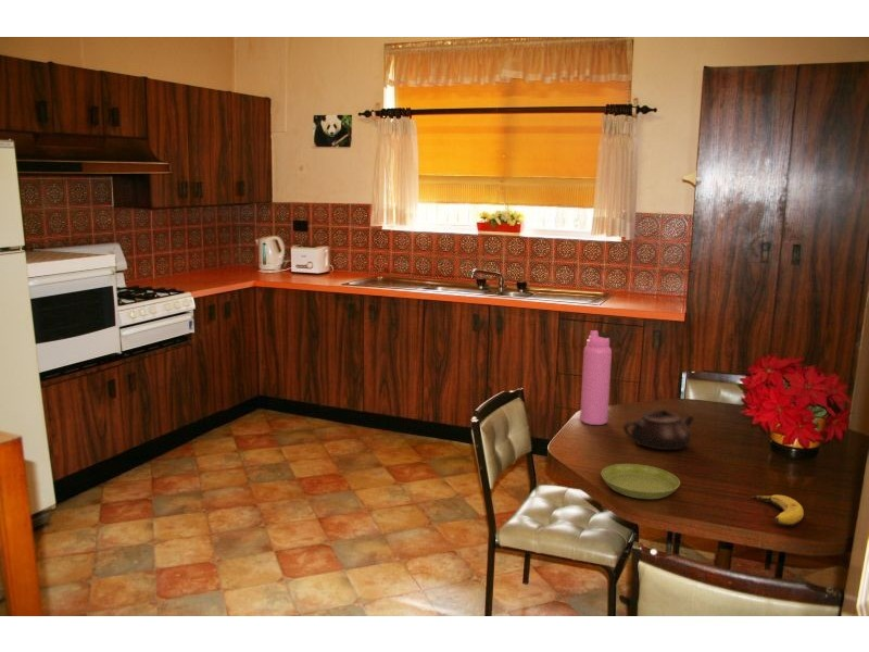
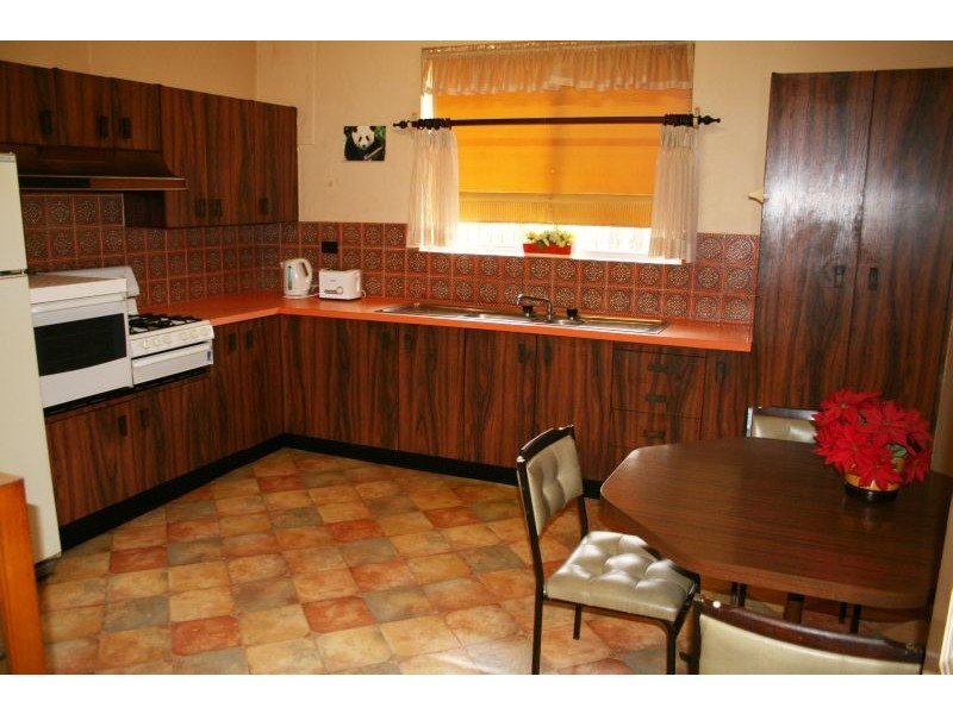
- banana (780, 506)
- water bottle (595, 376)
- saucer (639, 481)
- teapot (658, 426)
